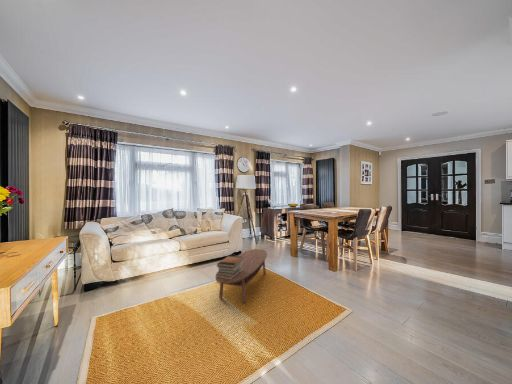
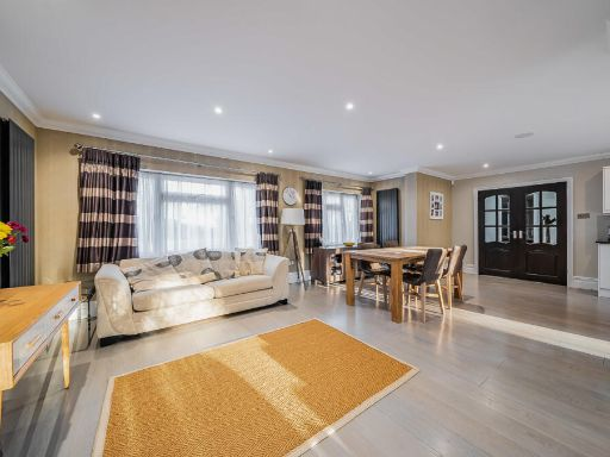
- coffee table (245, 273)
- book stack (230, 266)
